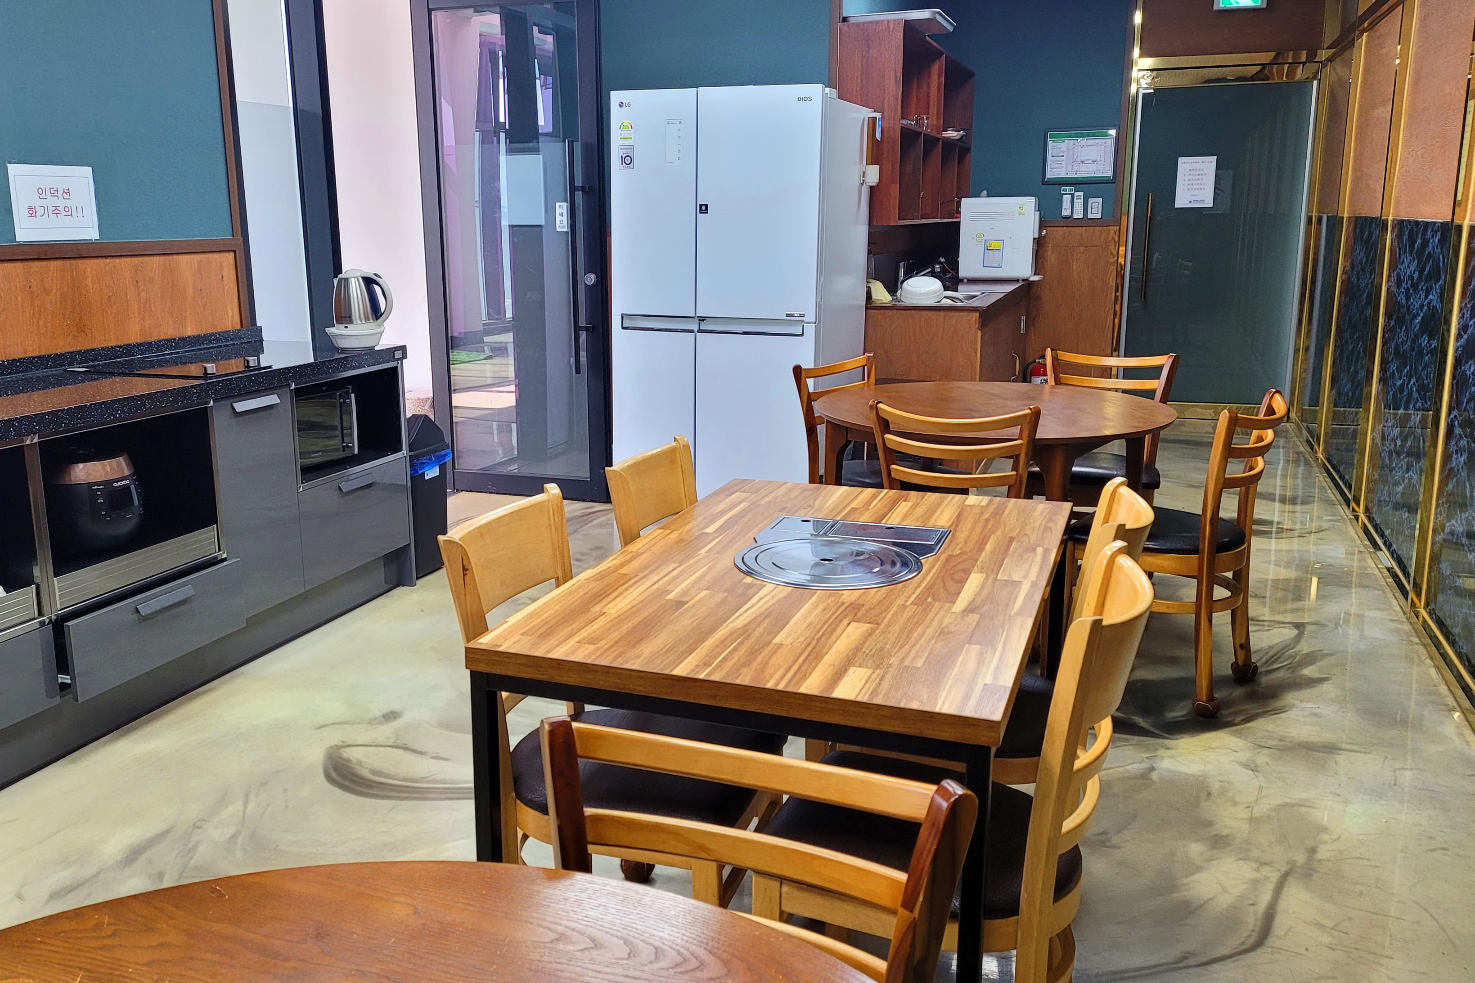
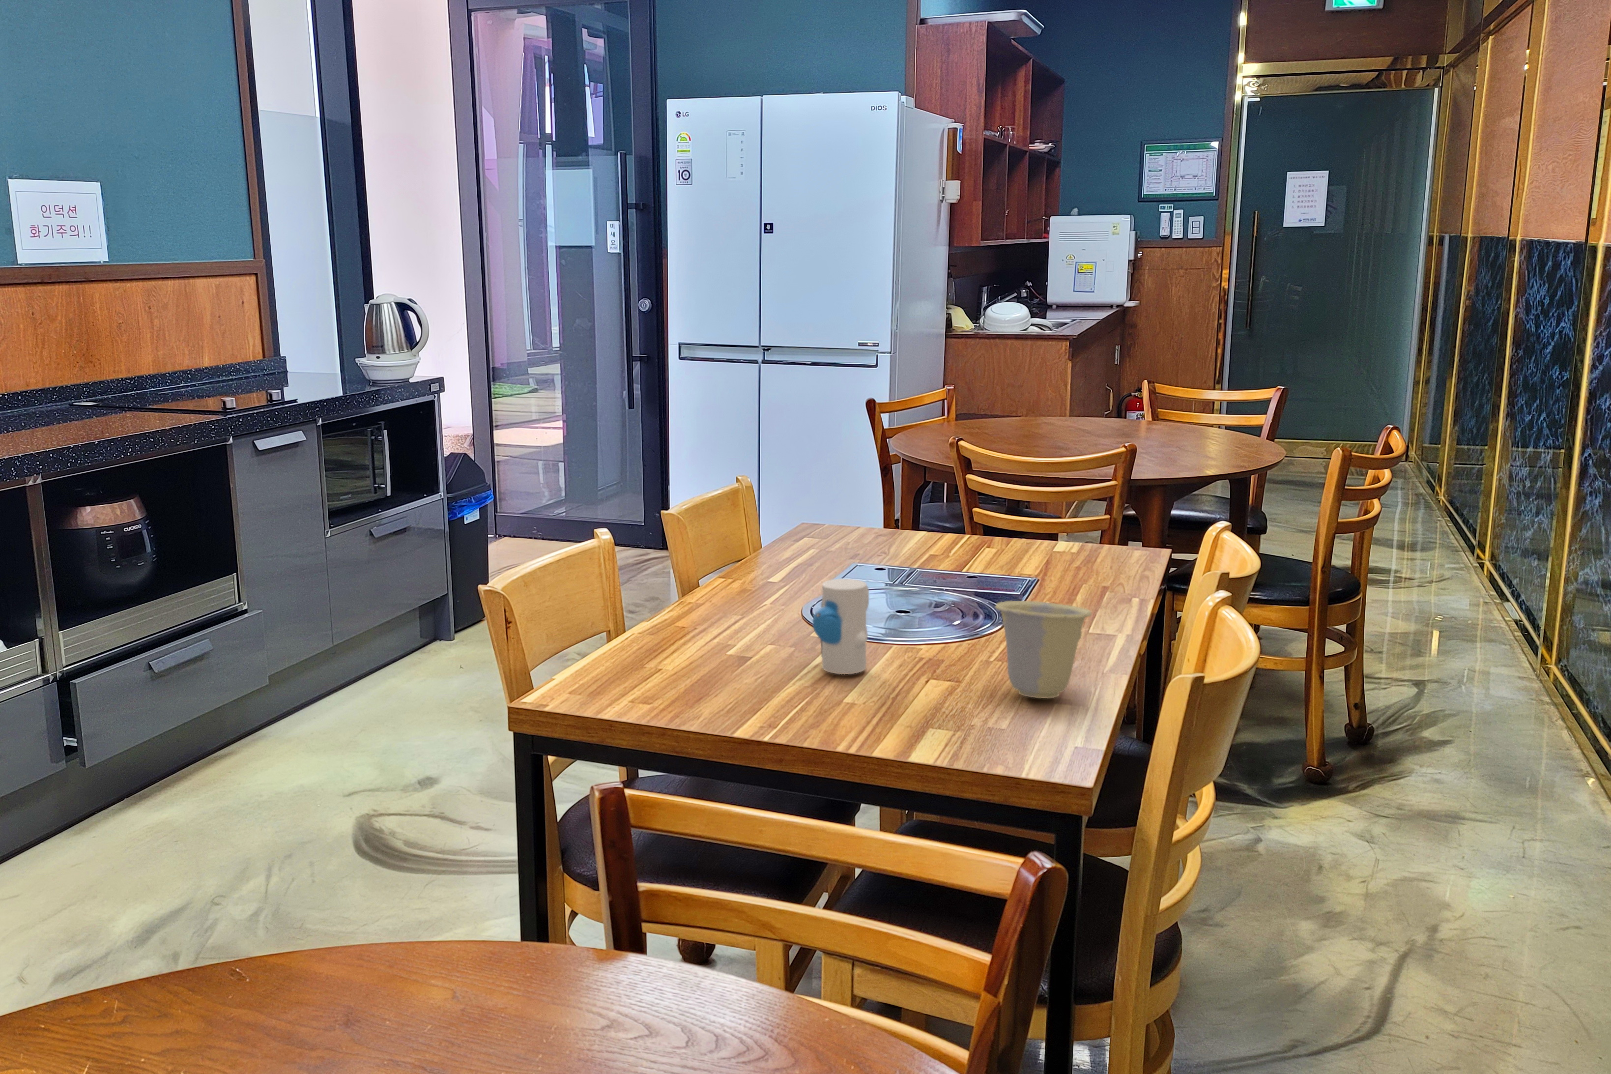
+ toy (837, 628)
+ cup (1042, 647)
